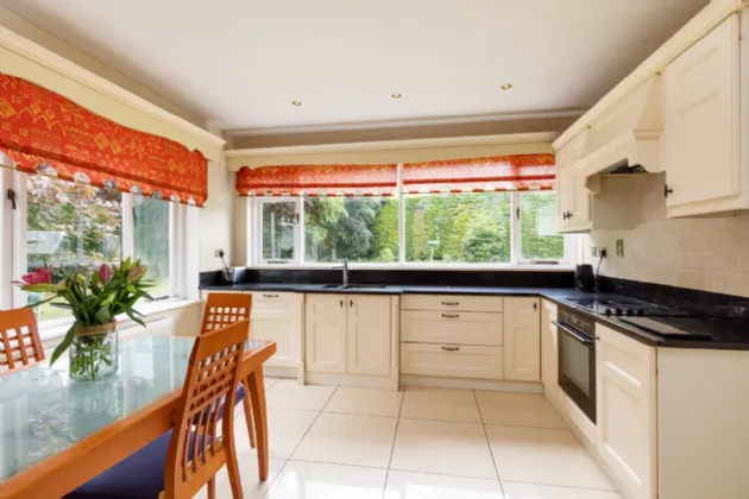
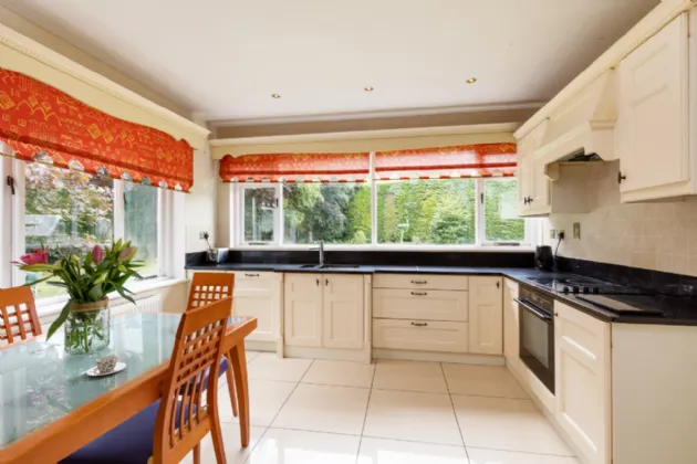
+ teacup (106, 365)
